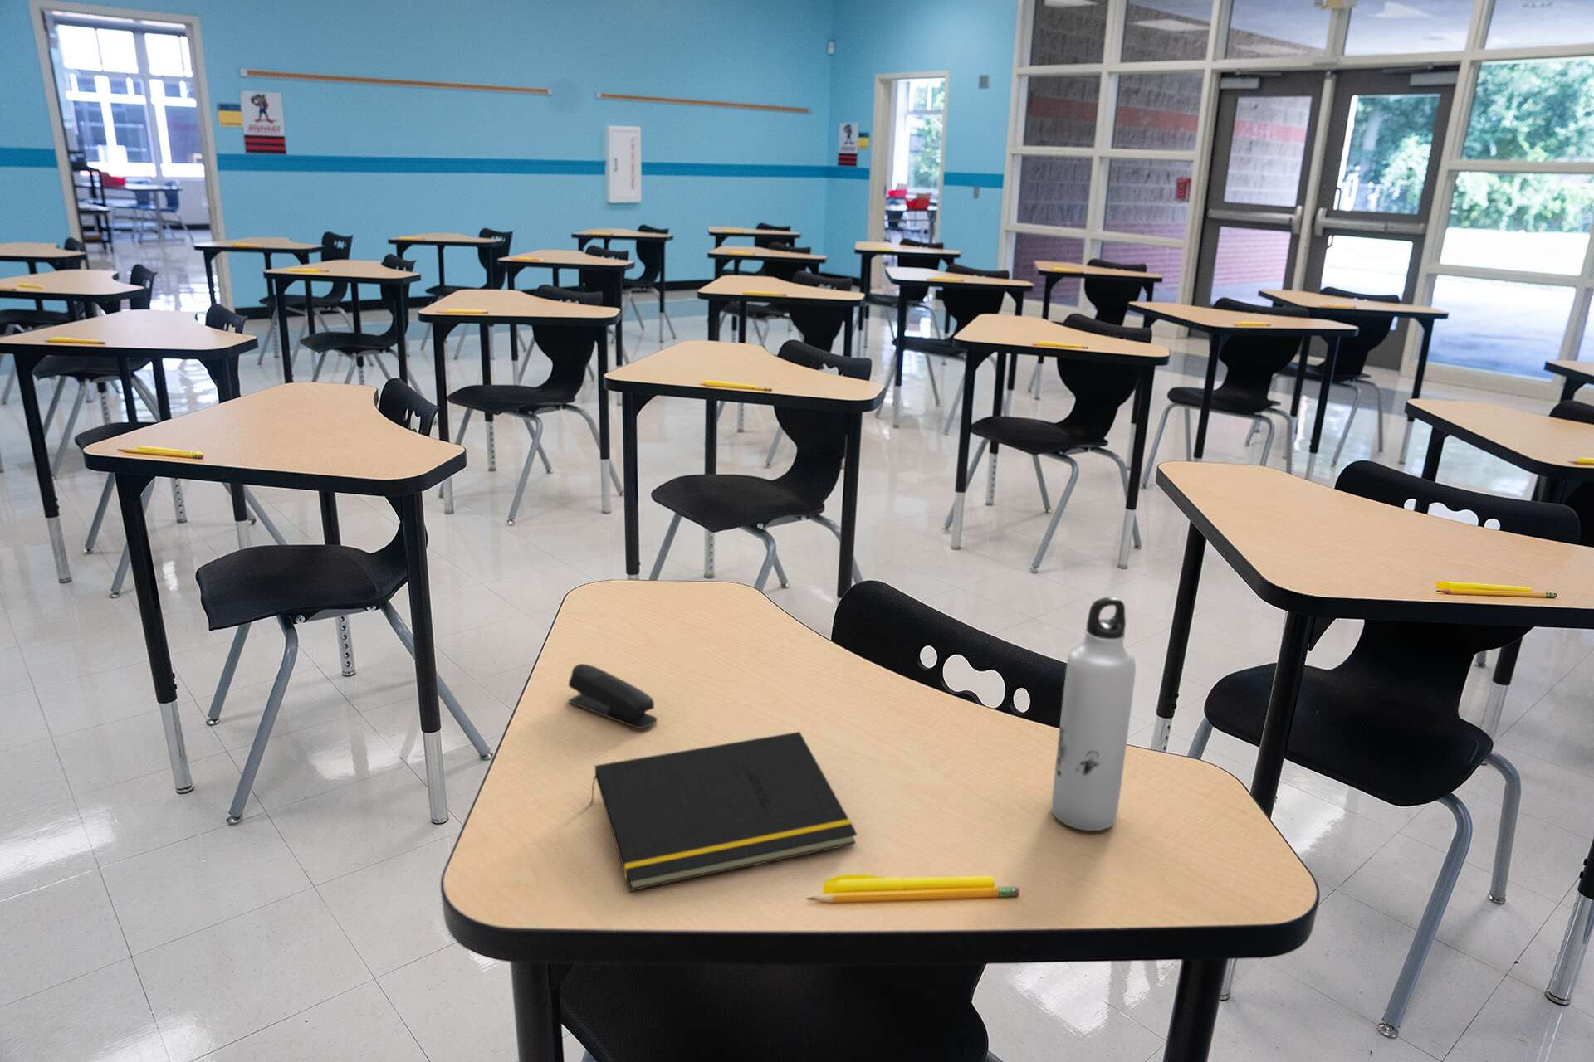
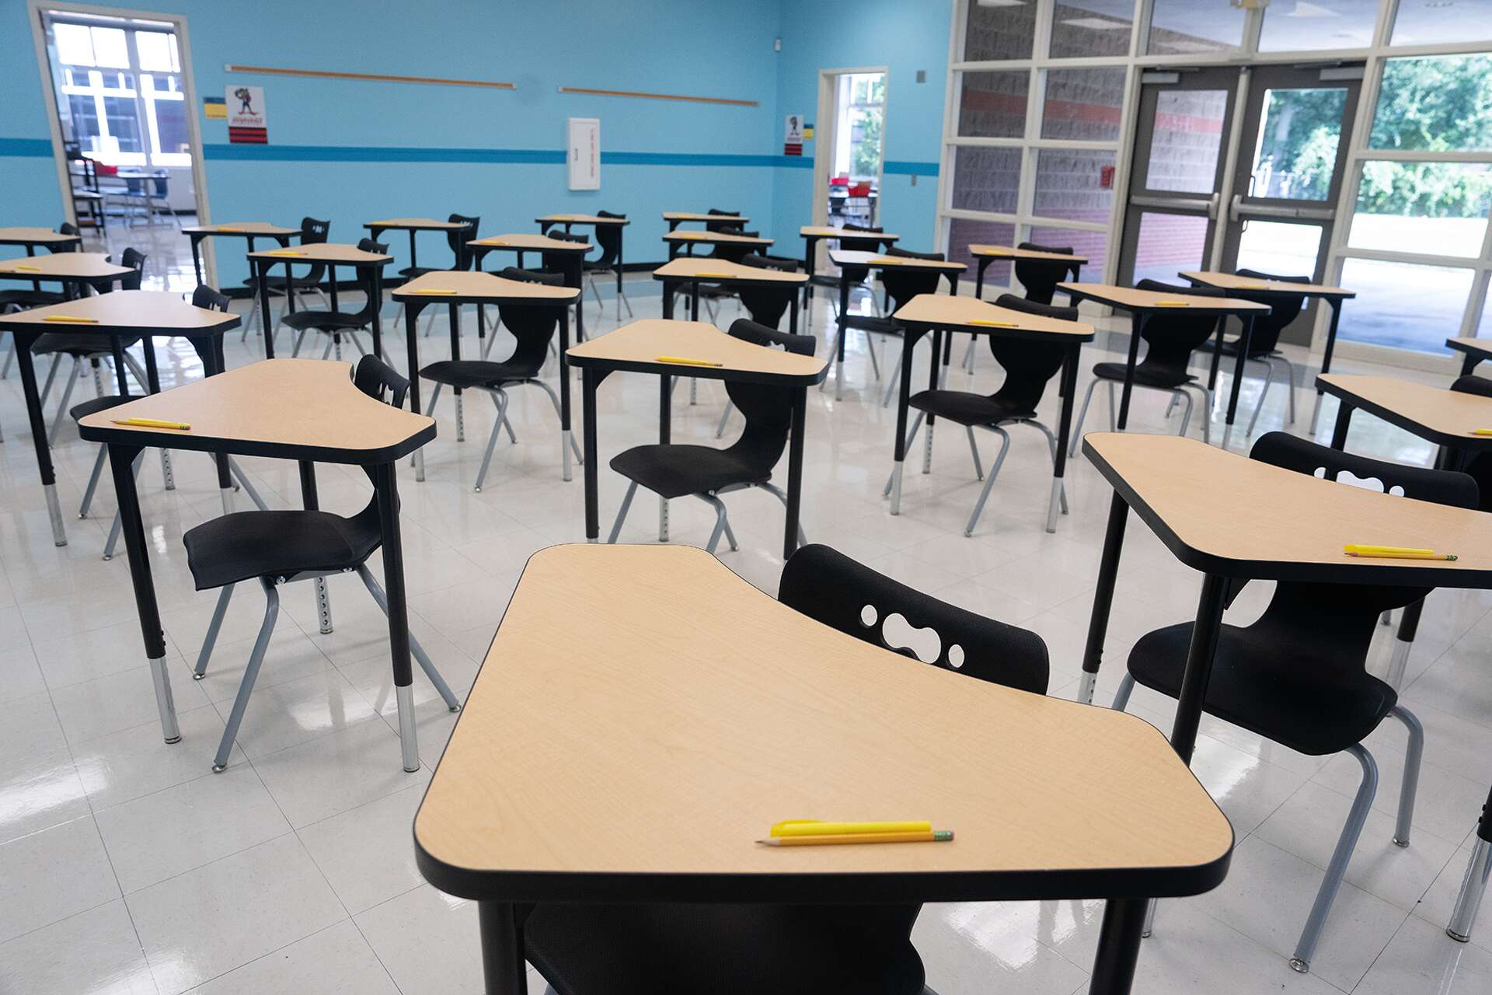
- notepad (722, 804)
- water bottle (1095, 710)
- stapler (611, 693)
